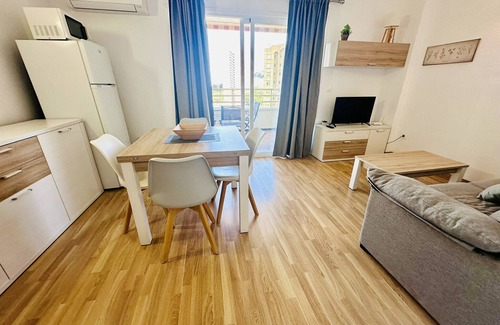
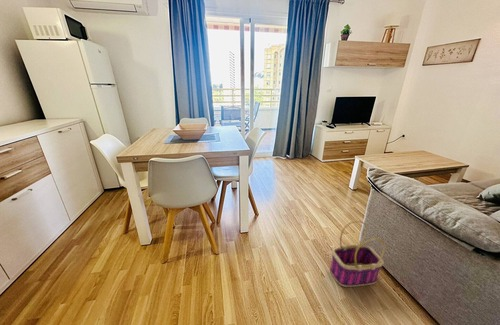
+ basket (357, 253)
